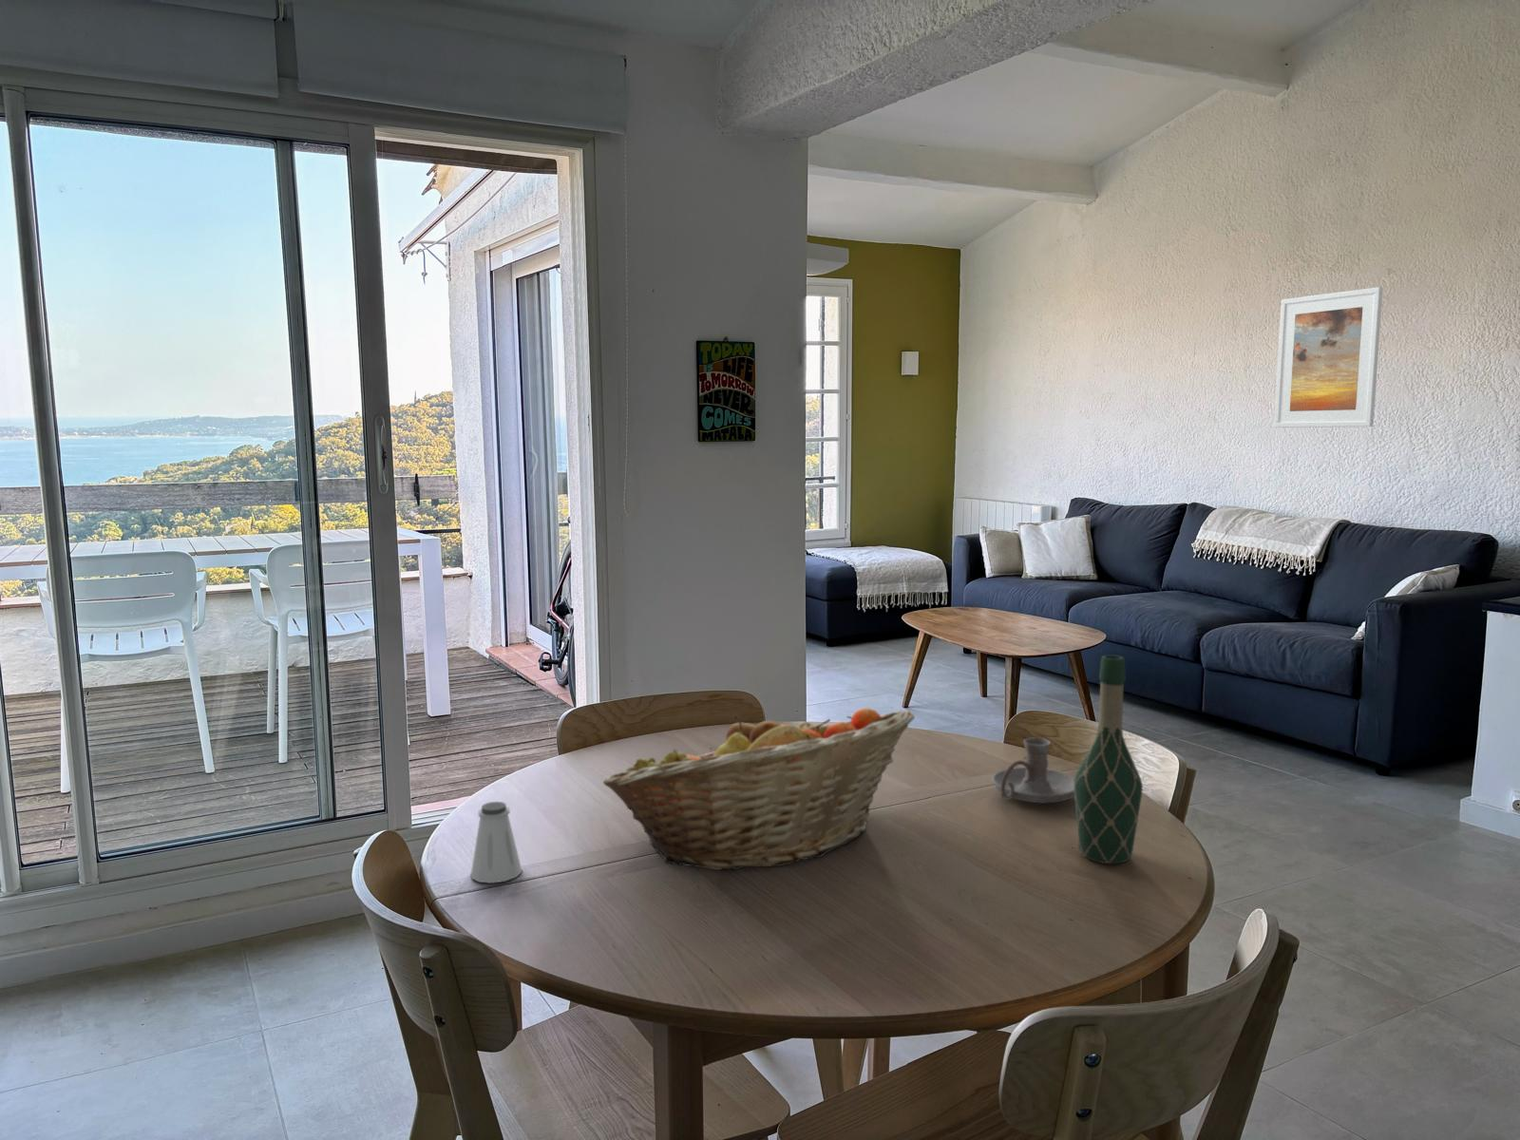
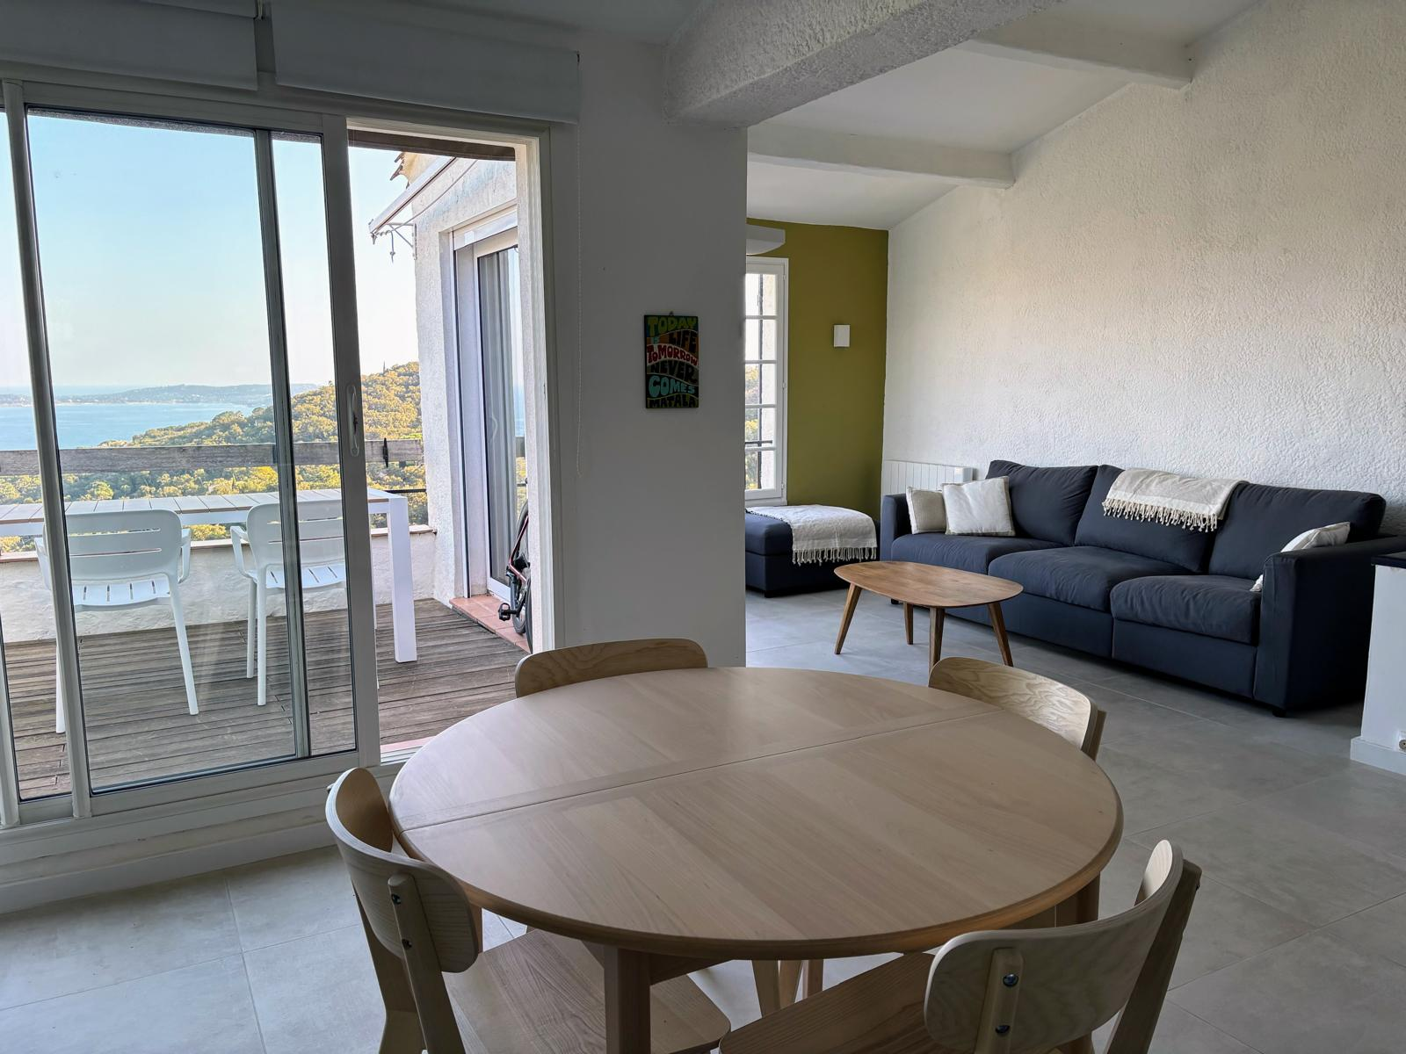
- saltshaker (495, 839)
- wine bottle (1108, 757)
- fruit basket (765, 771)
- candle holder (1030, 770)
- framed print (1325, 360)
